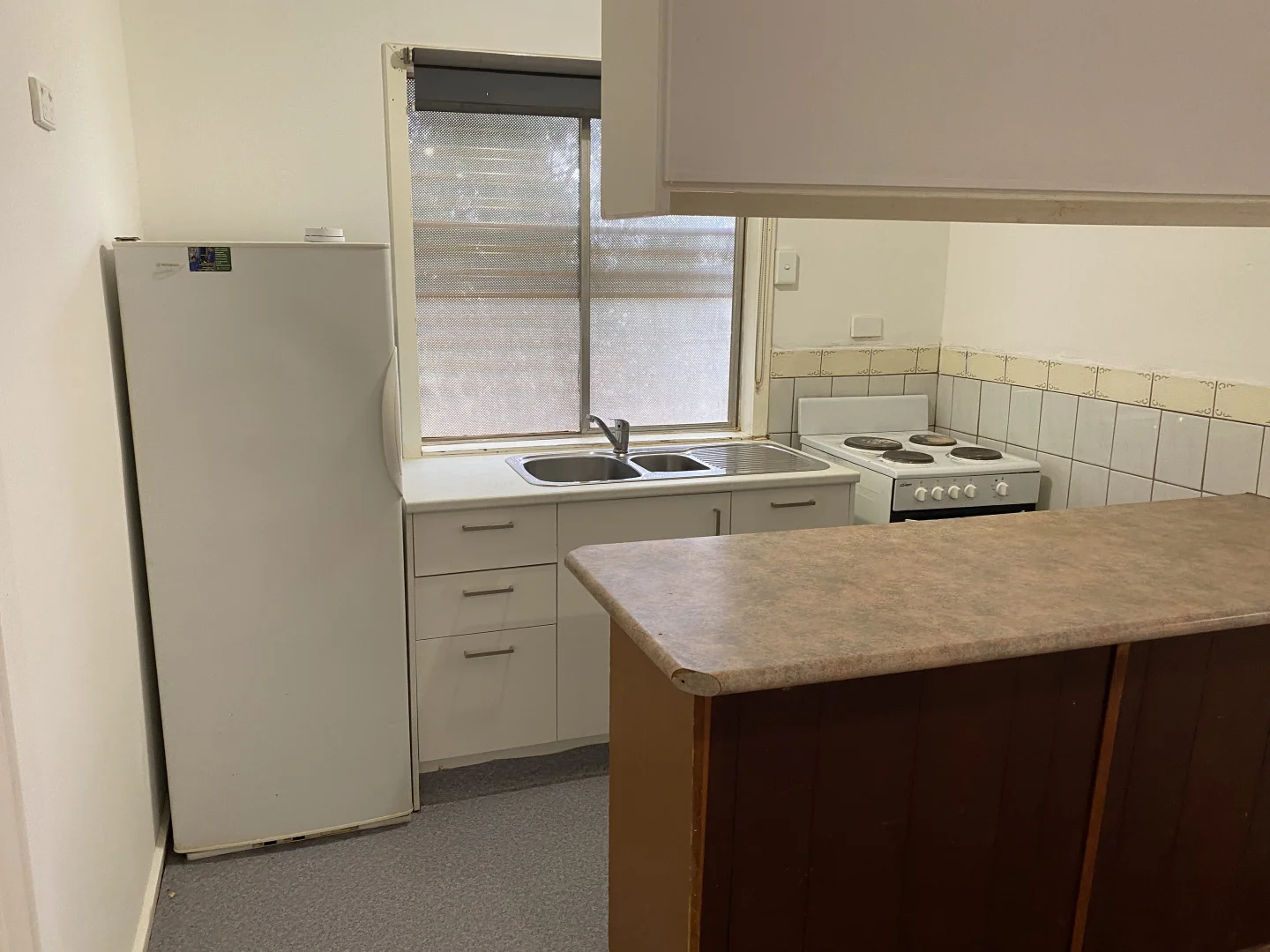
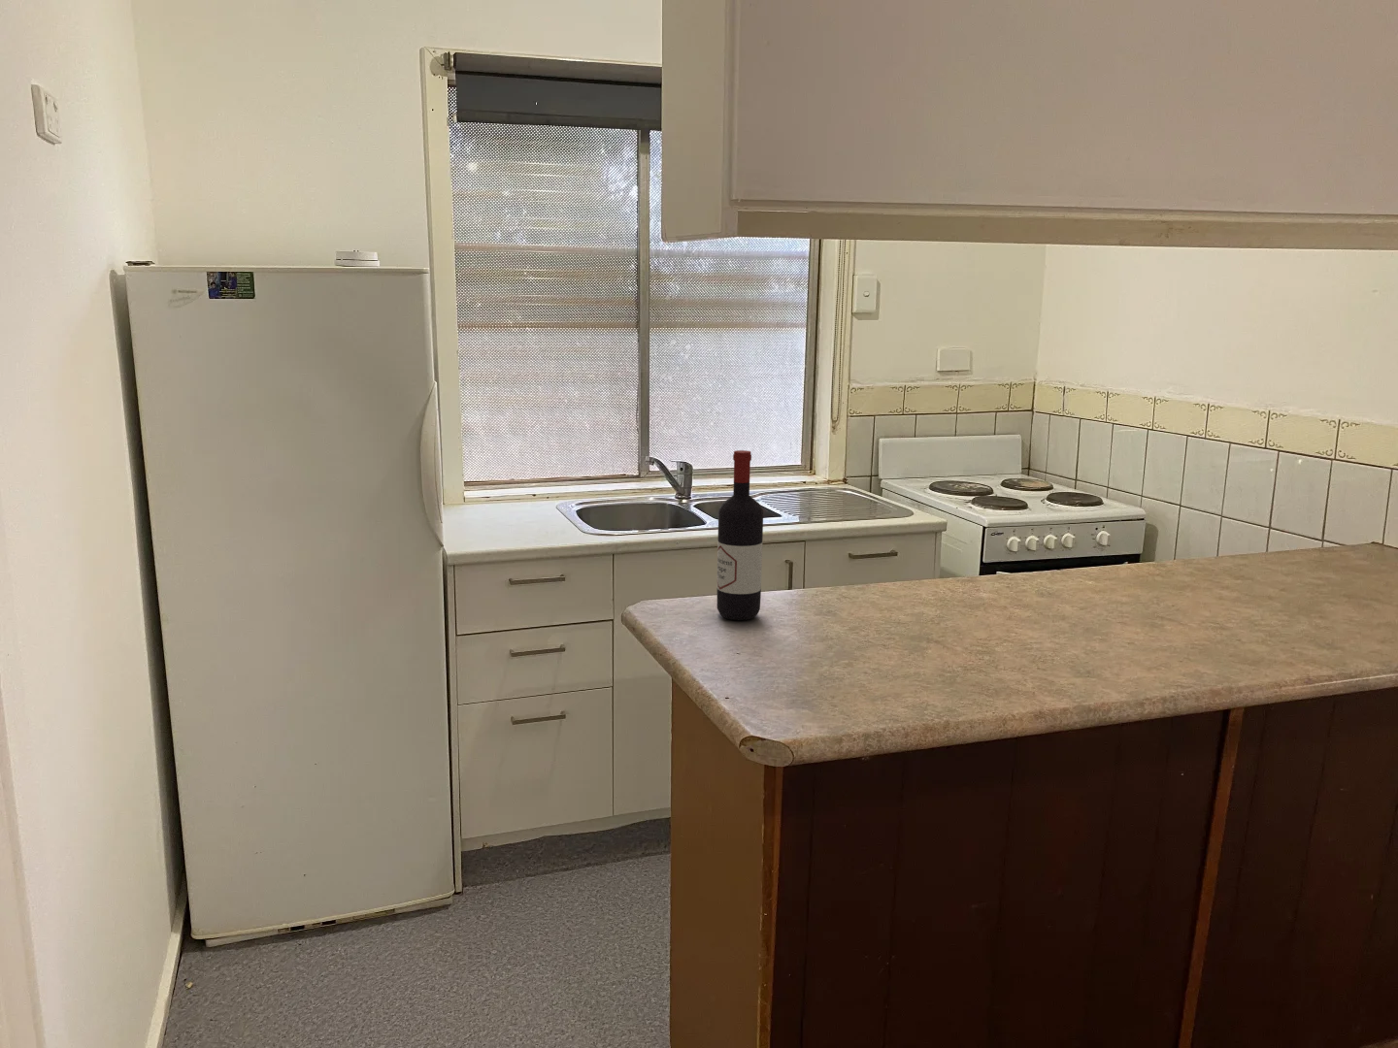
+ wine bottle (740, 535)
